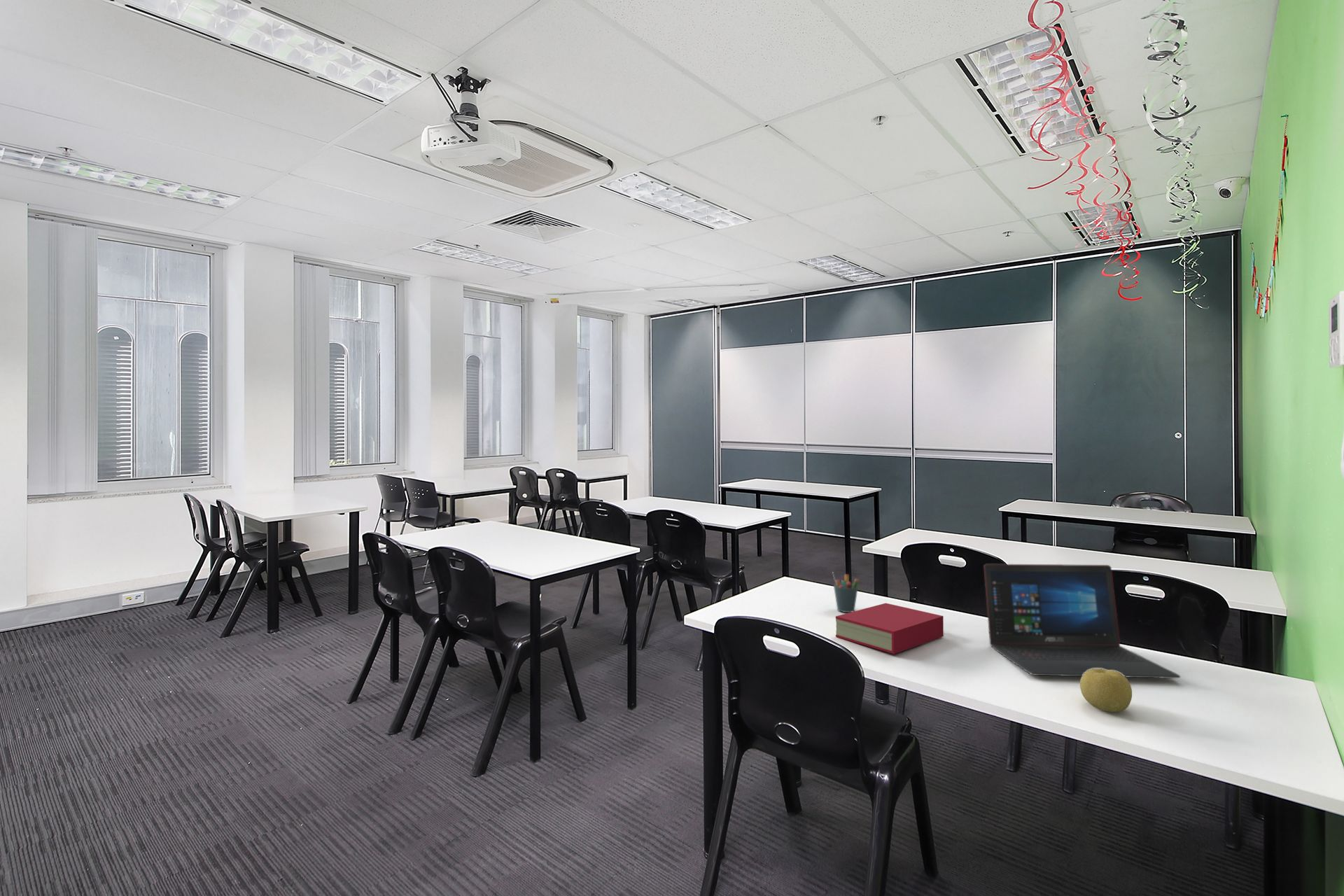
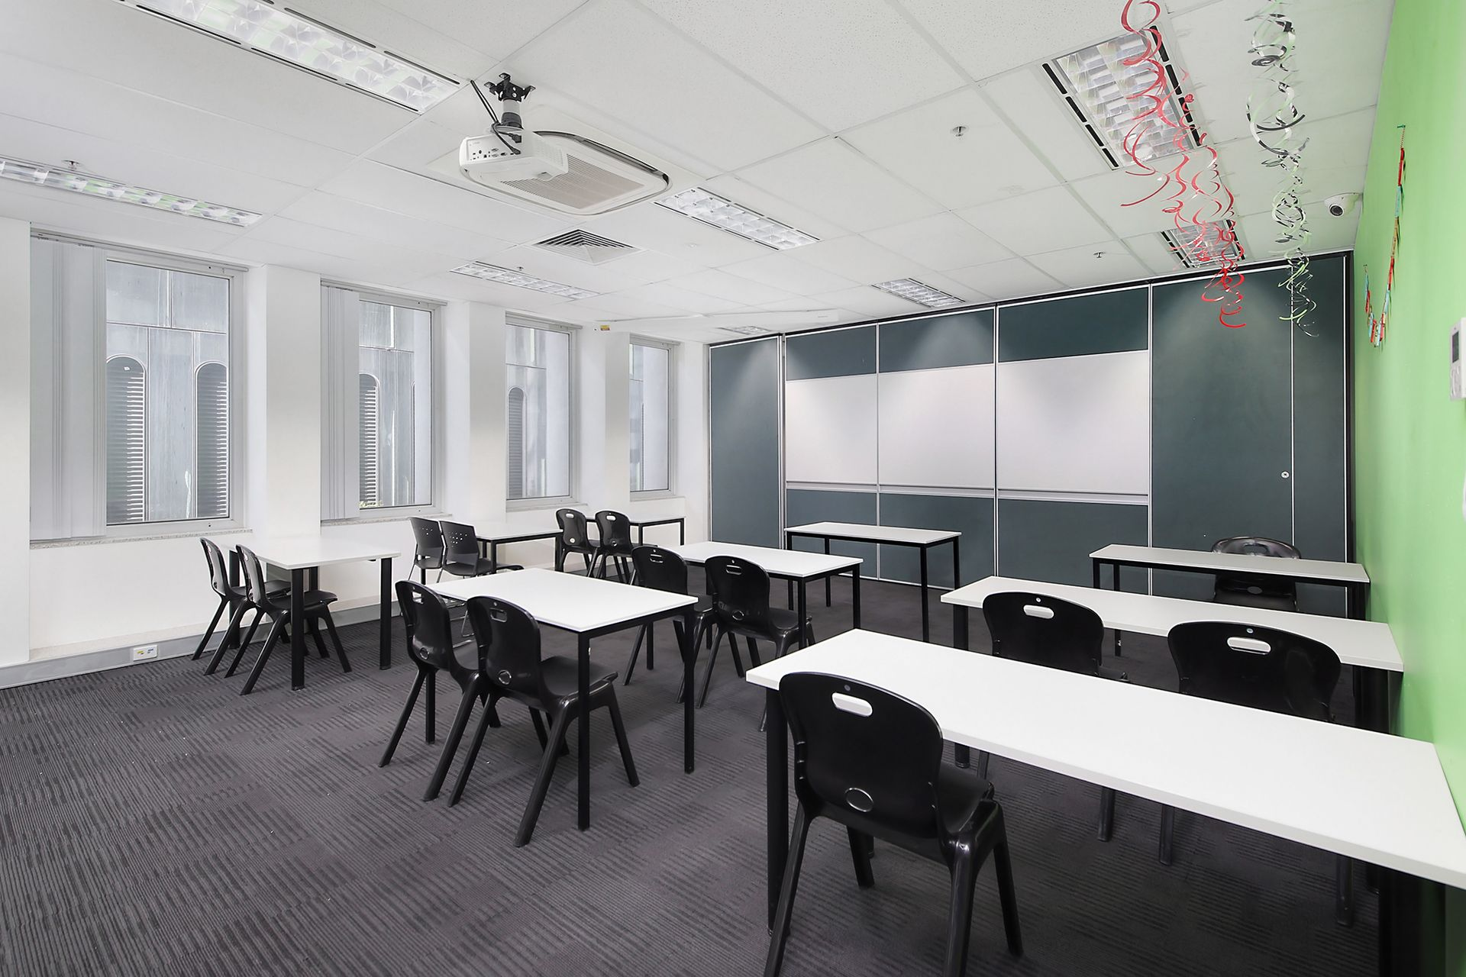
- laptop (1074, 617)
- pen holder (846, 591)
- book (889, 626)
- fruit (1105, 688)
